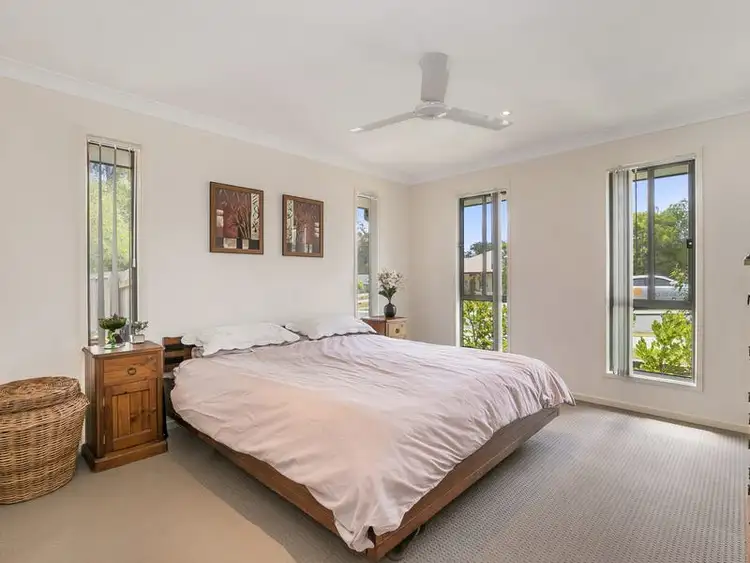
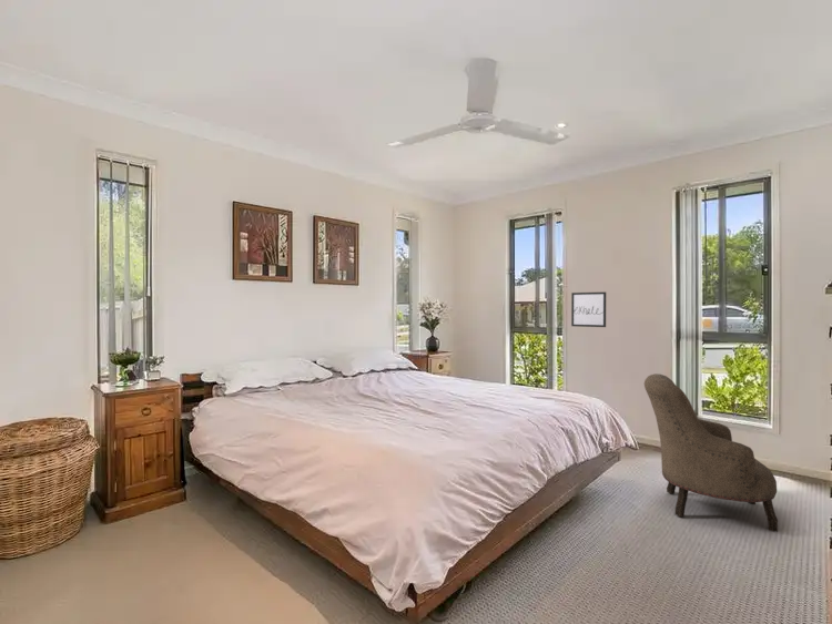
+ armchair (704, 442)
+ wall art (588, 309)
